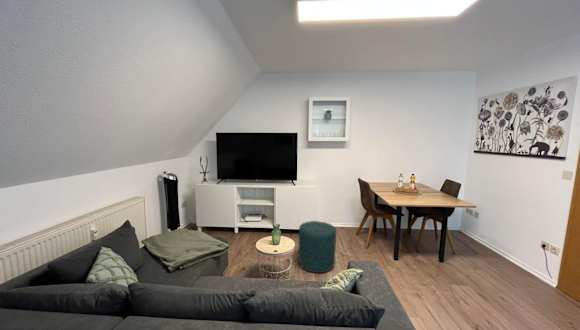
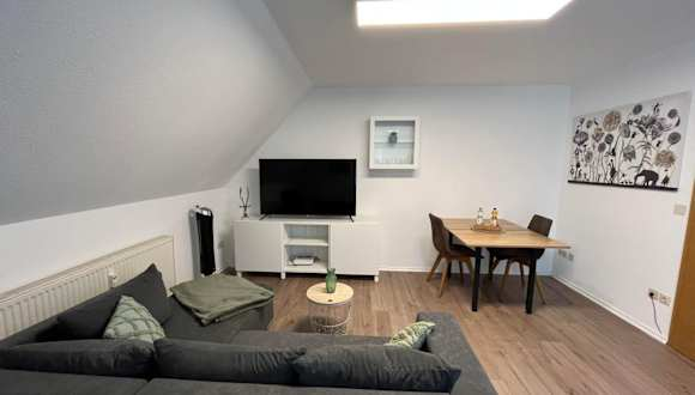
- ottoman (317, 245)
